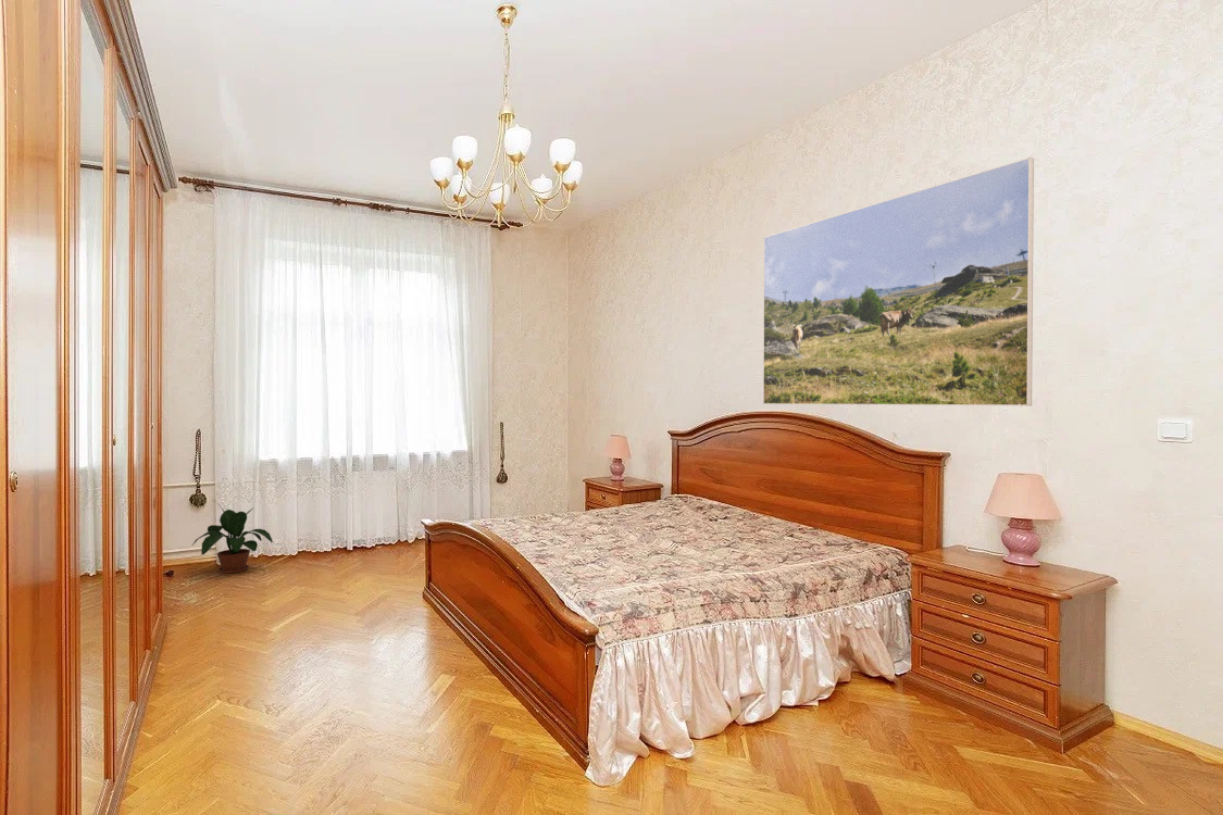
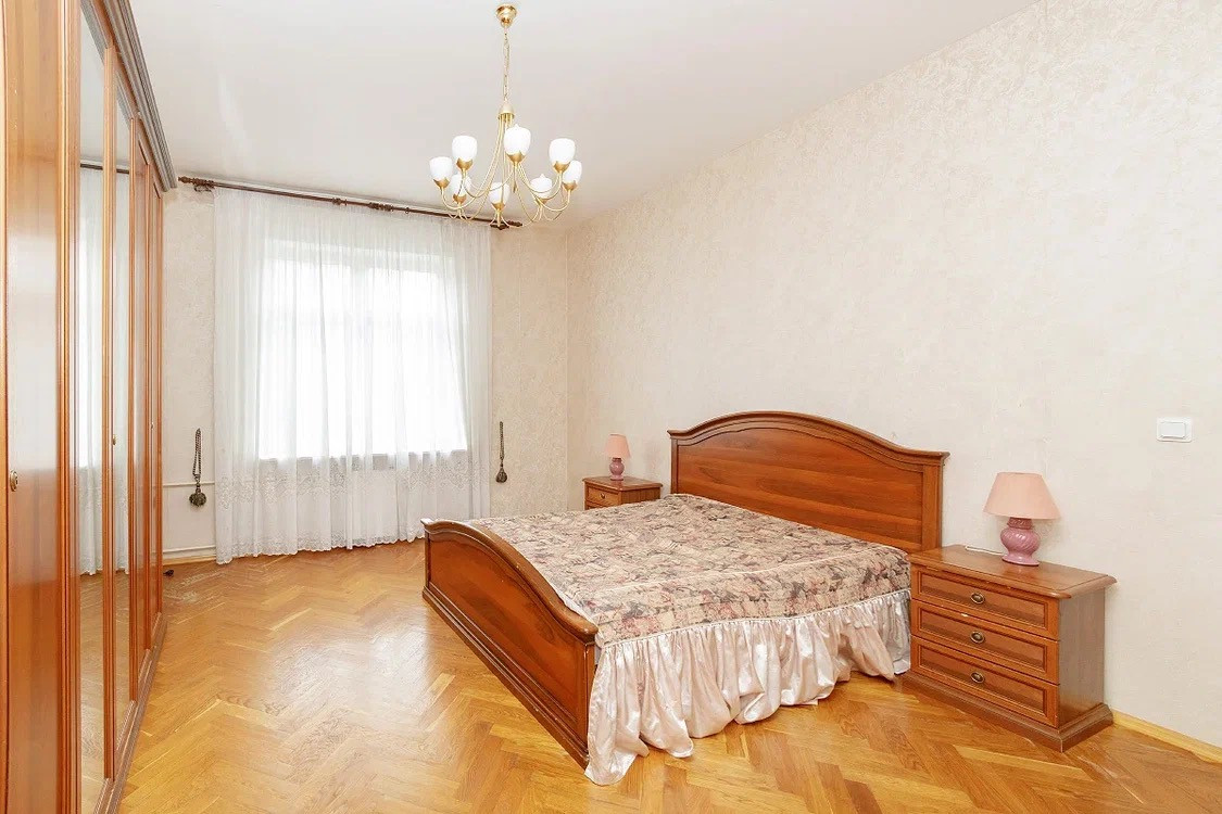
- potted plant (233, 532)
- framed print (872, 304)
